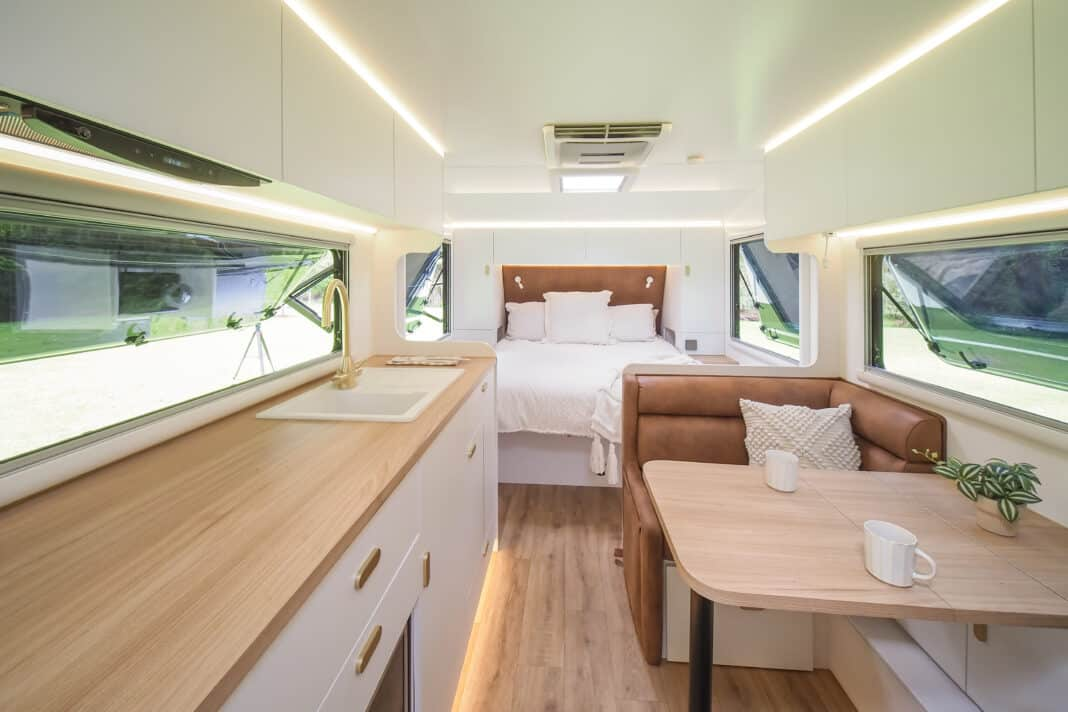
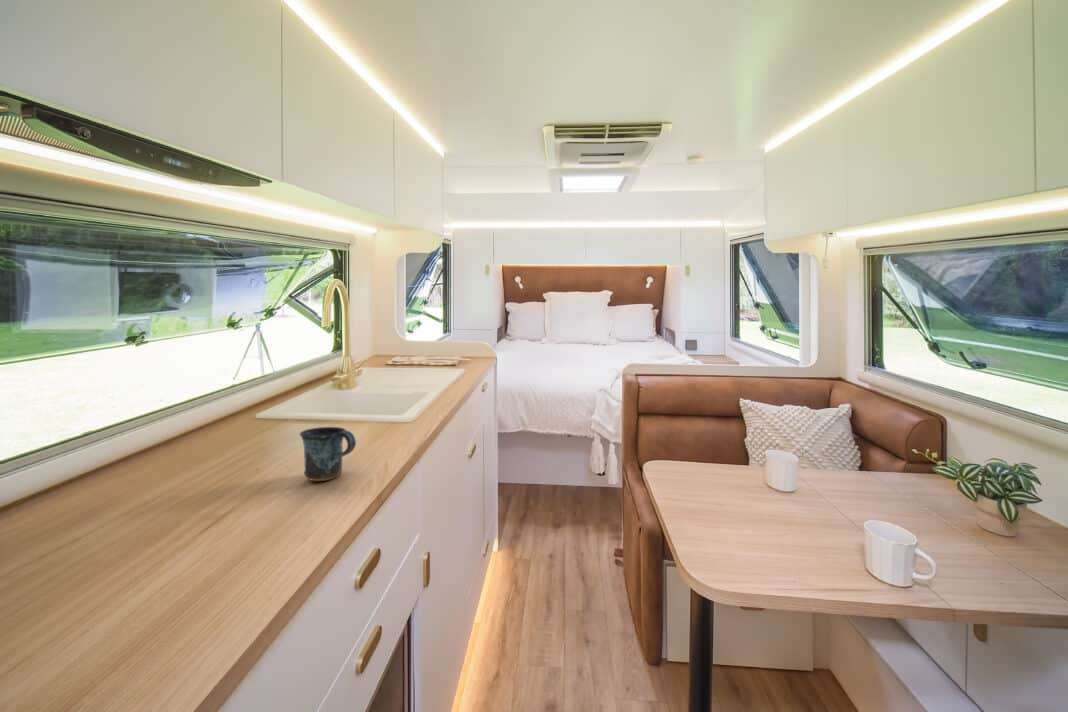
+ mug (326, 454)
